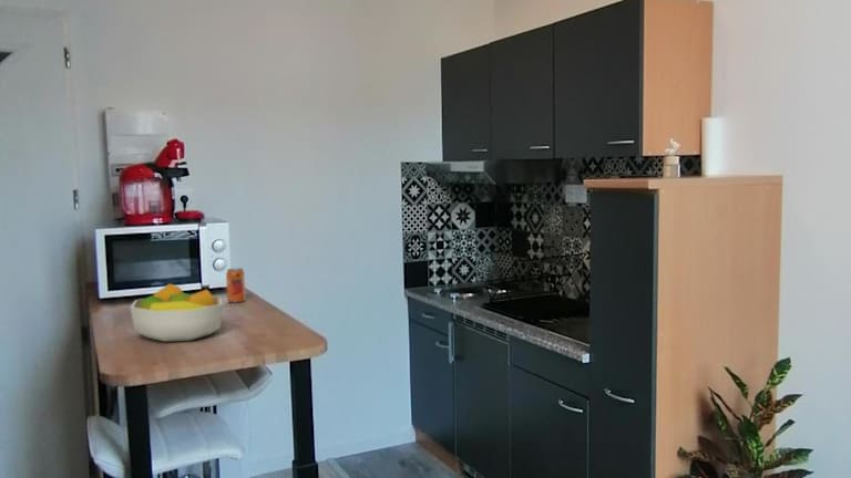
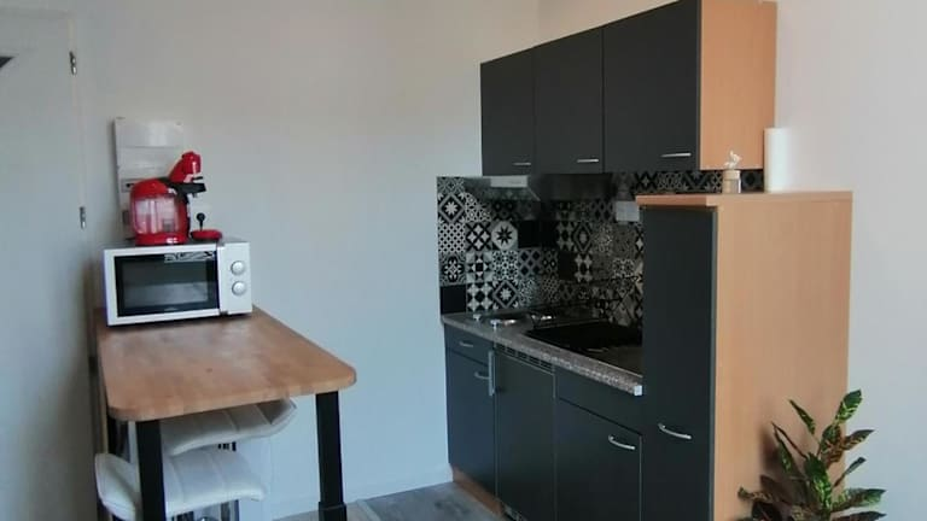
- beverage can (235, 284)
- fruit bowl (177, 310)
